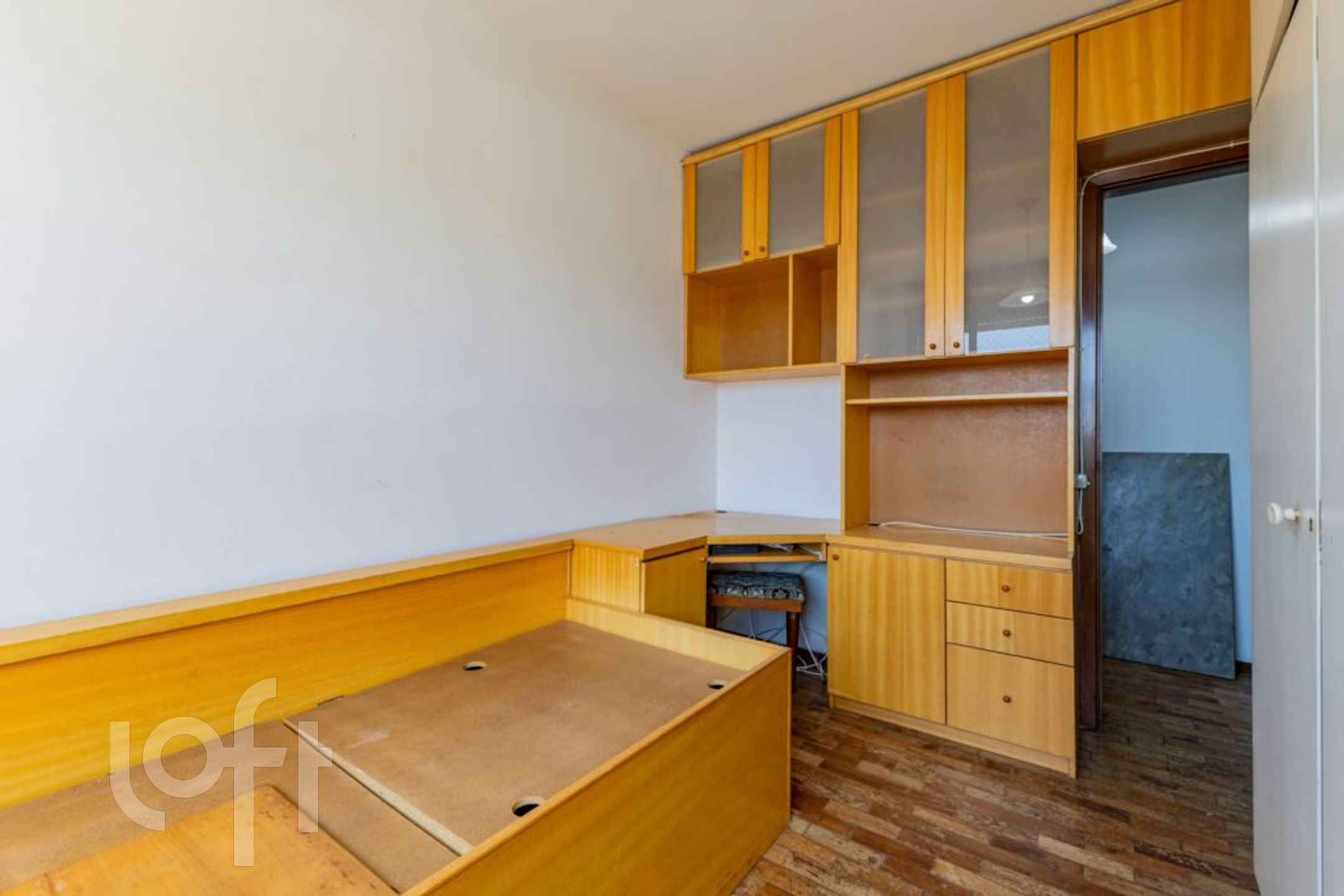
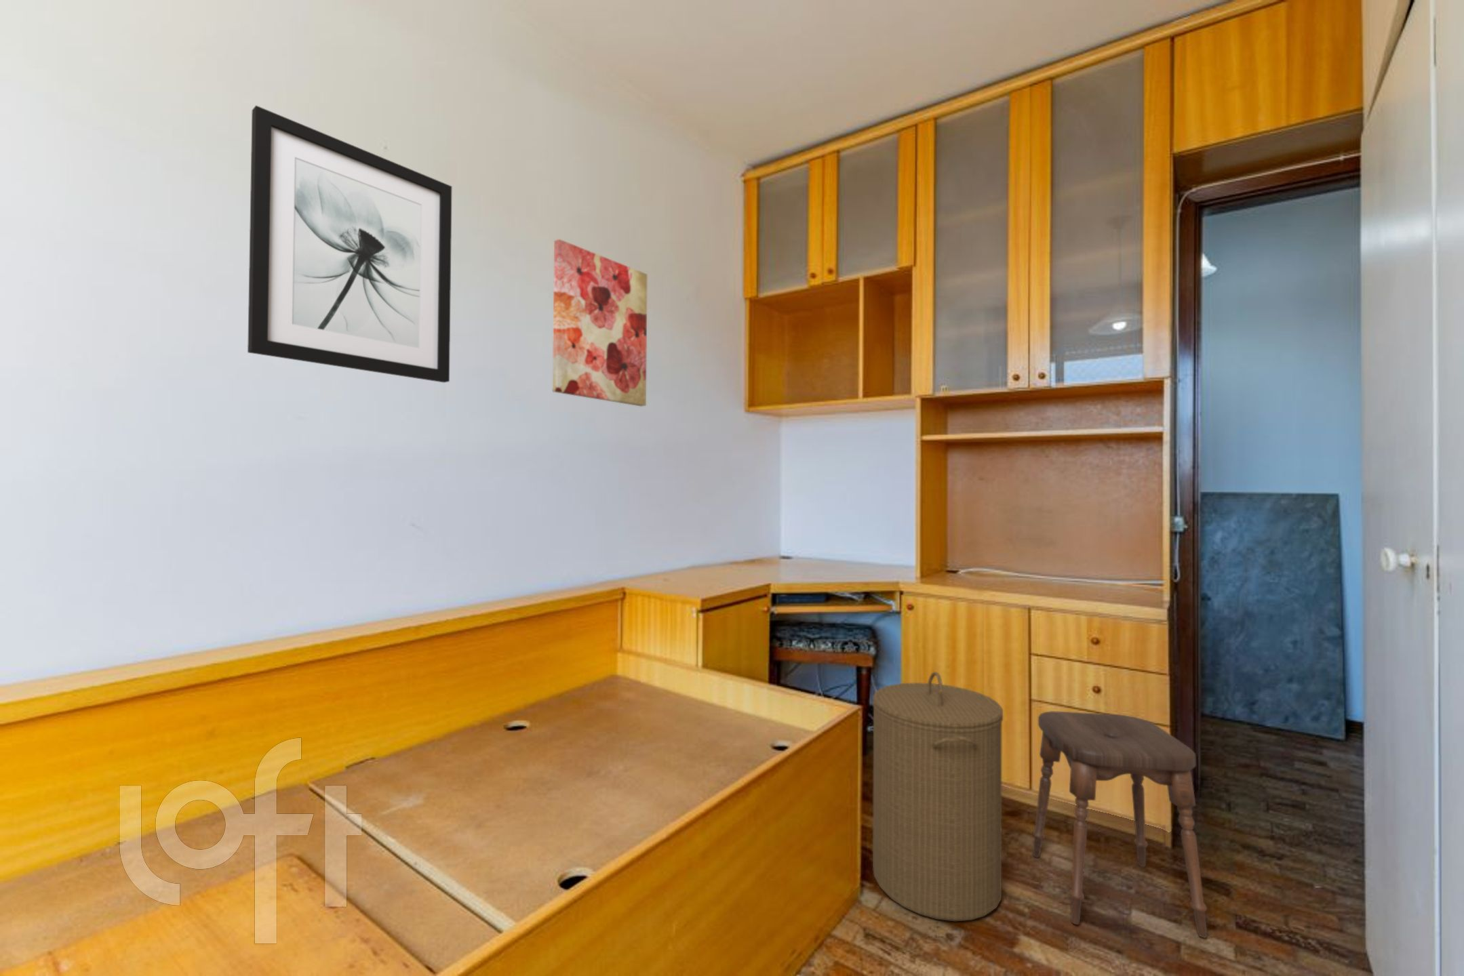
+ laundry hamper (935, 776)
+ stool (1095, 800)
+ wall art (602, 329)
+ wall art (361, 259)
